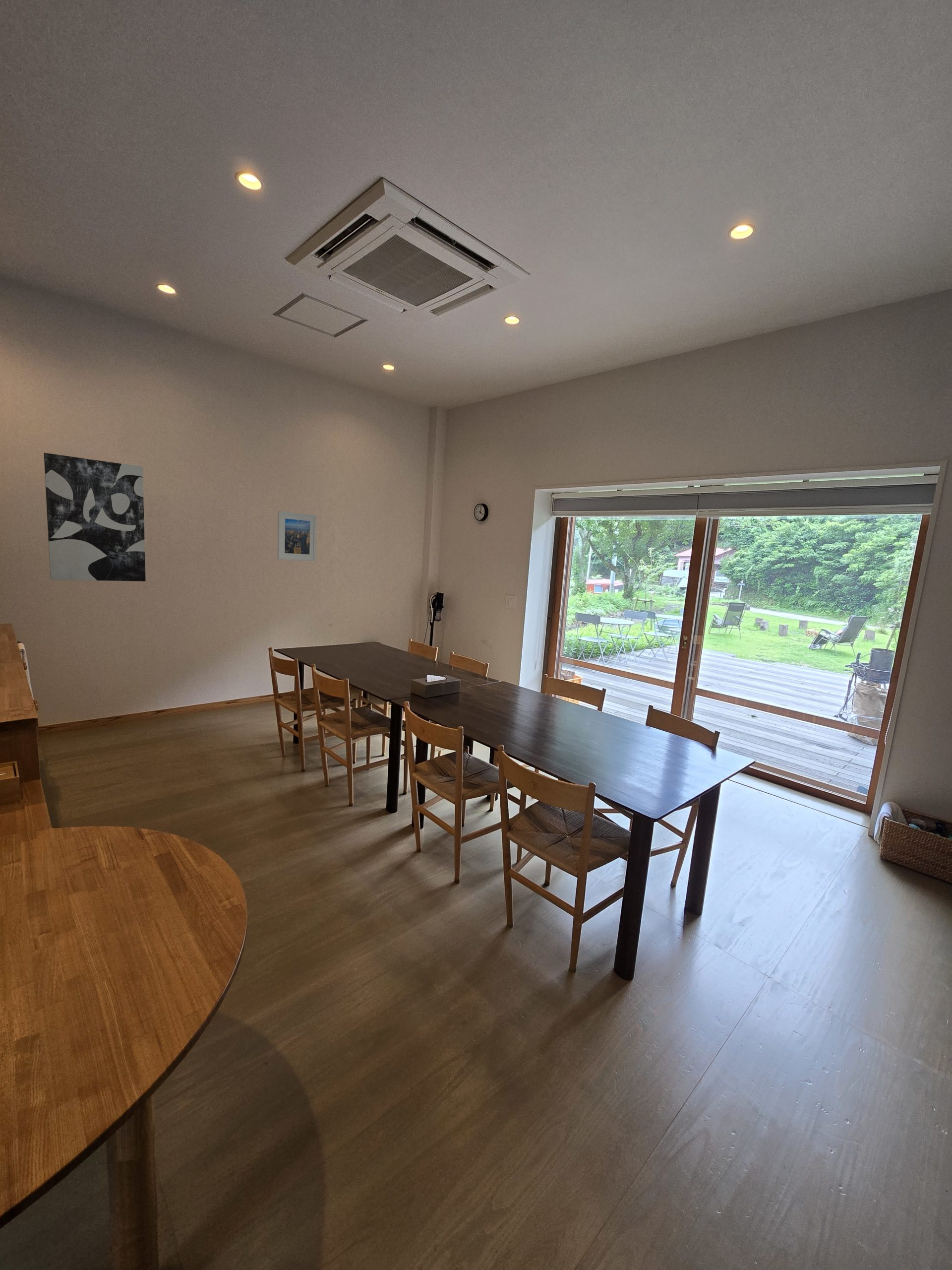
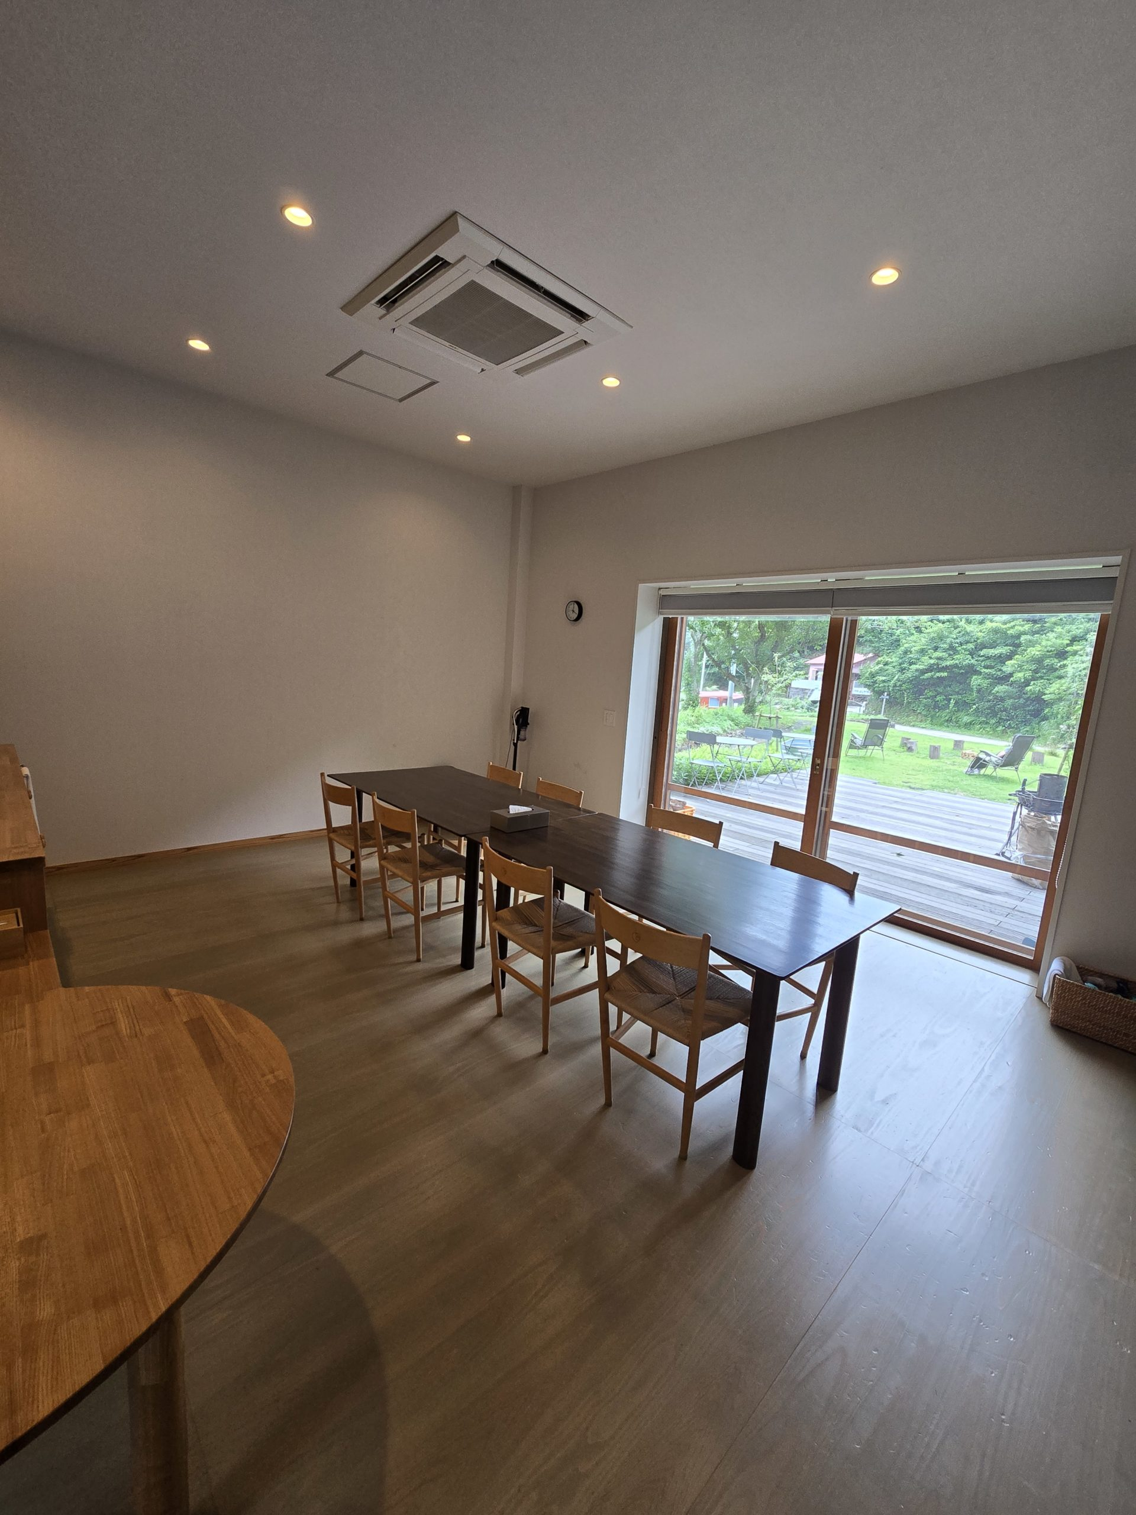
- wall art (98, 521)
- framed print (297, 537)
